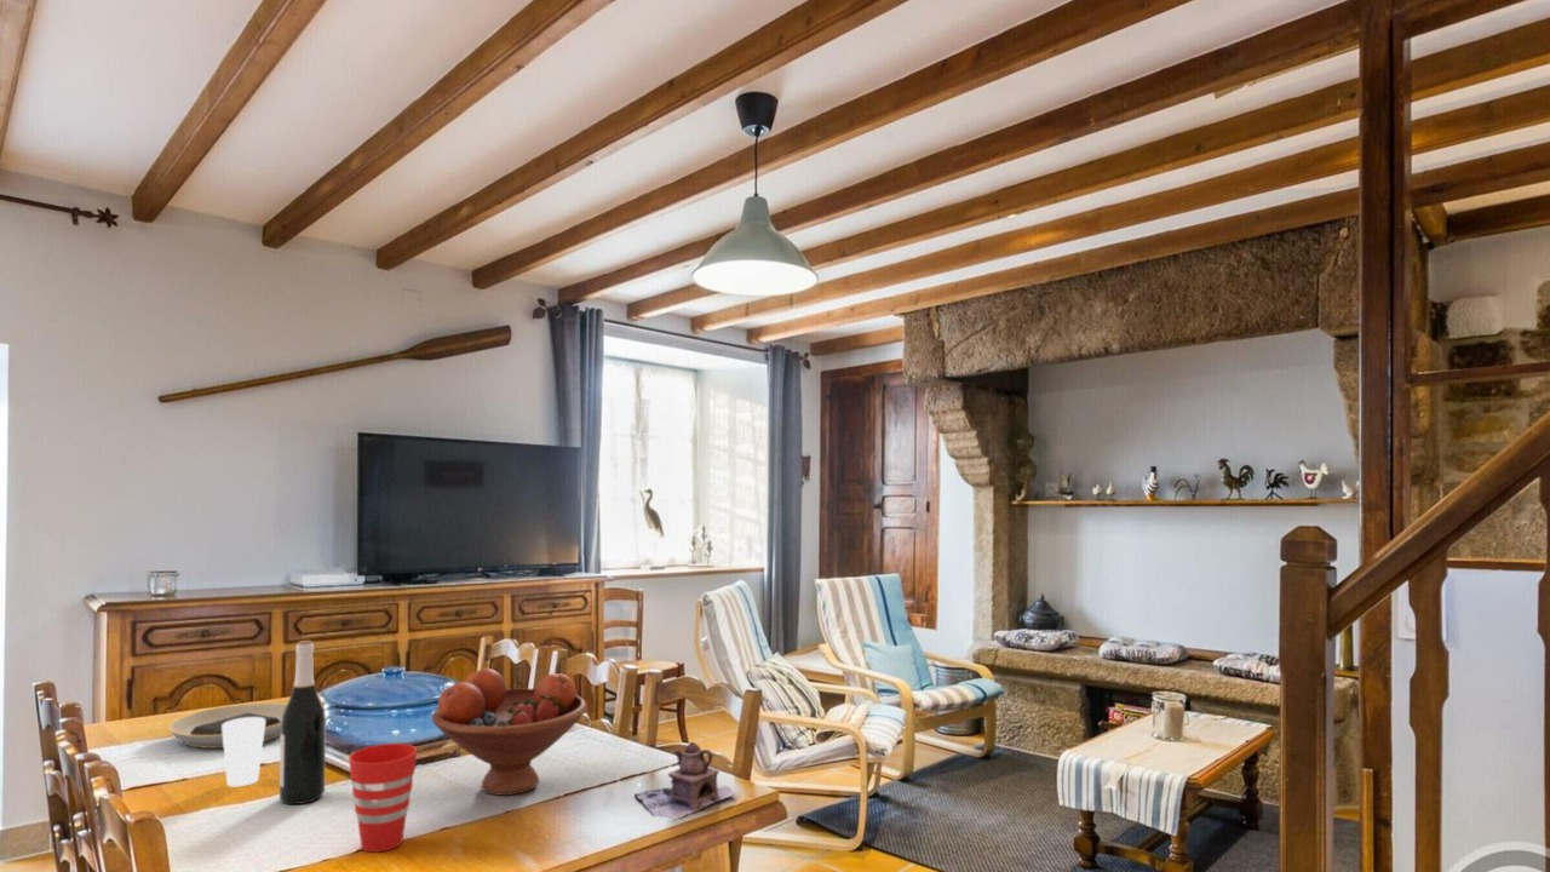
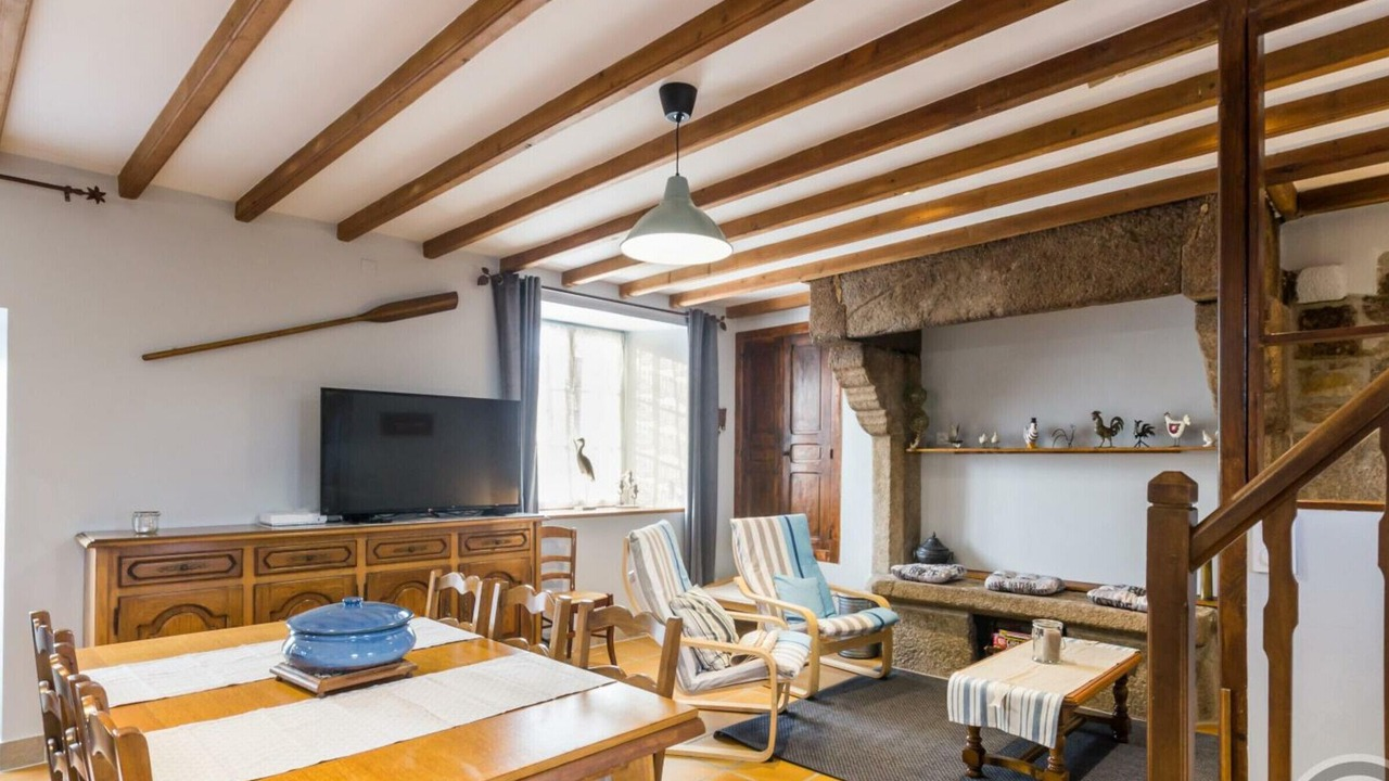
- teapot (690, 771)
- wine bottle (303, 718)
- plate (236, 718)
- fruit bowl (511, 732)
- cup (243, 751)
- cup (383, 798)
